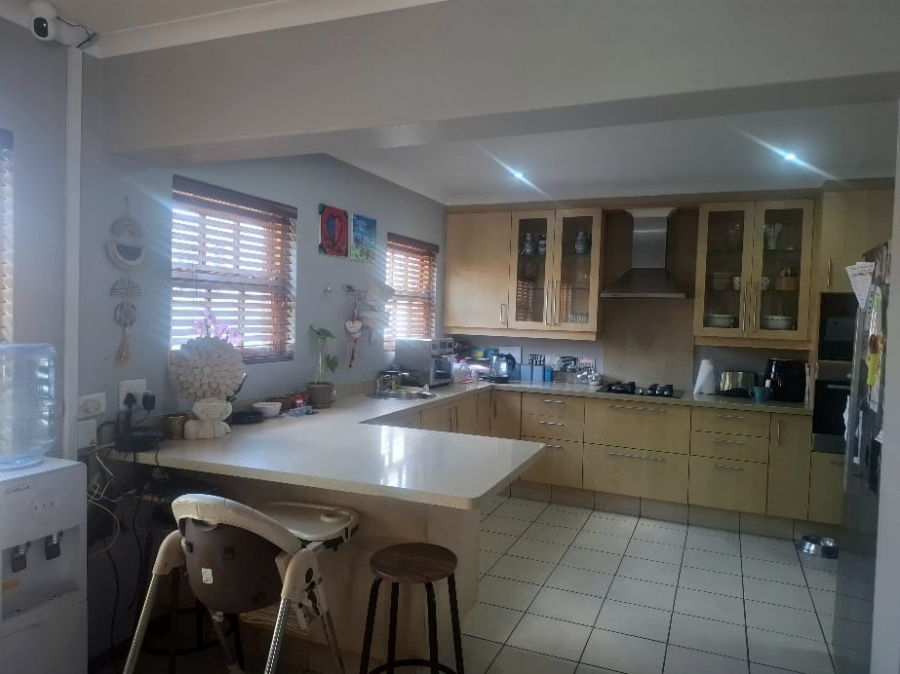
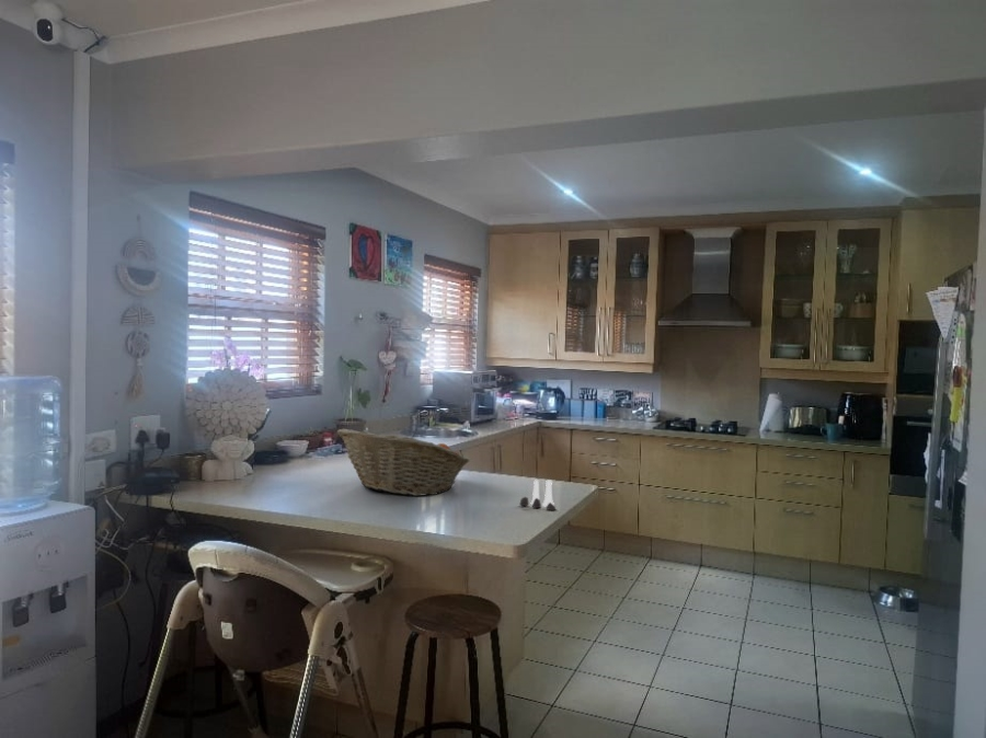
+ salt and pepper shaker set (538, 493)
+ fruit basket (402, 457)
